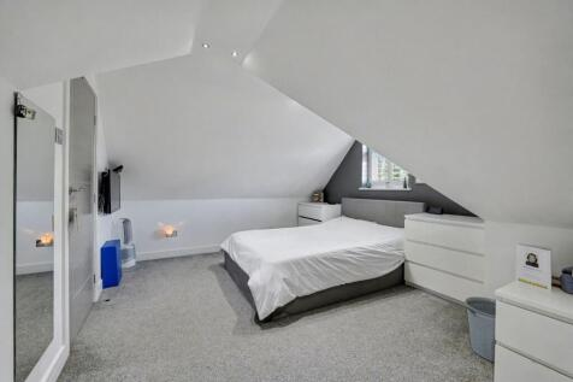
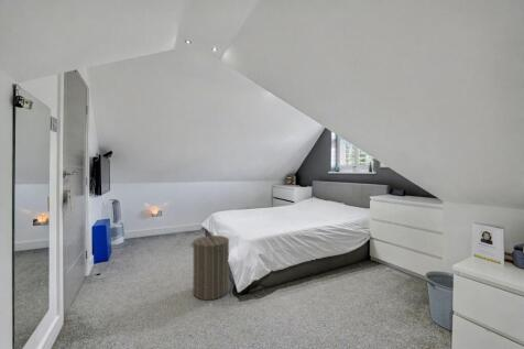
+ laundry hamper (210, 261)
